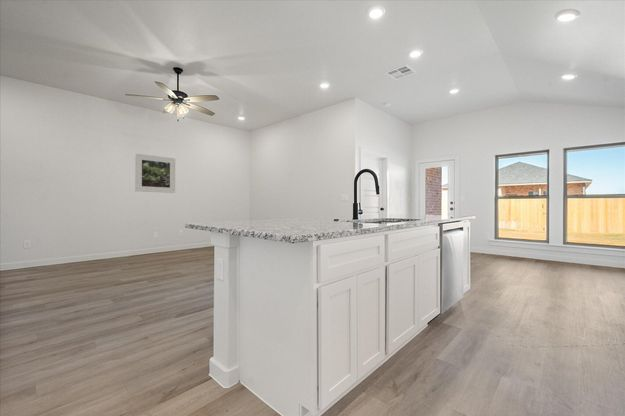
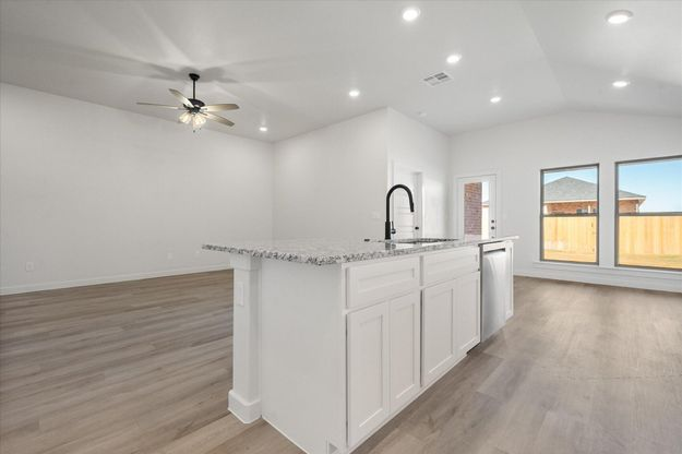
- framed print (156, 174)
